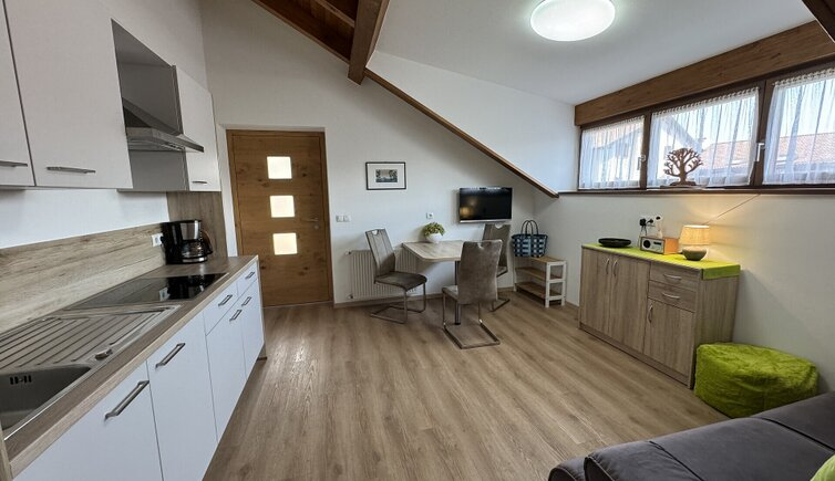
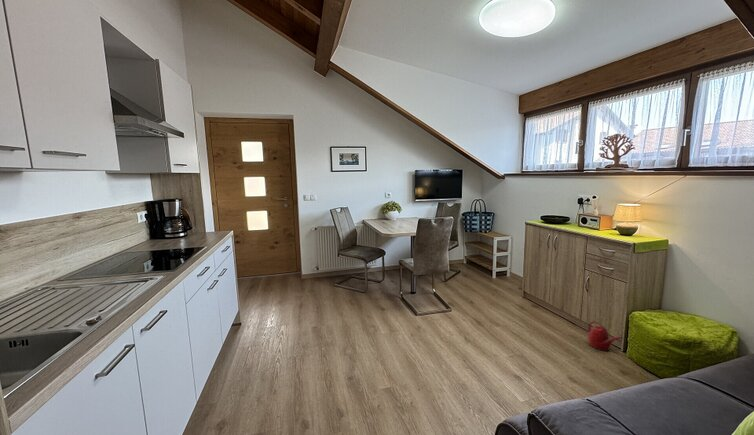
+ watering can (604, 337)
